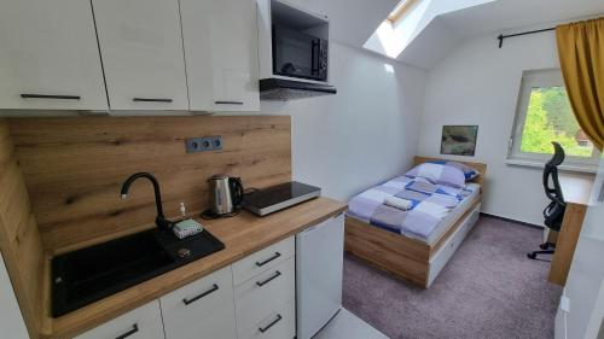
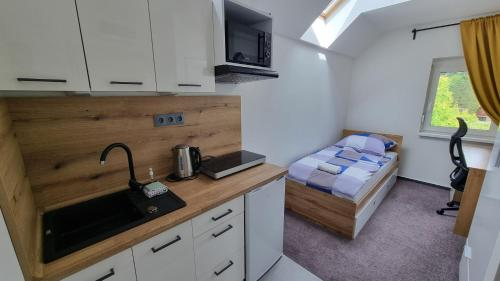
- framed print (458, 140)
